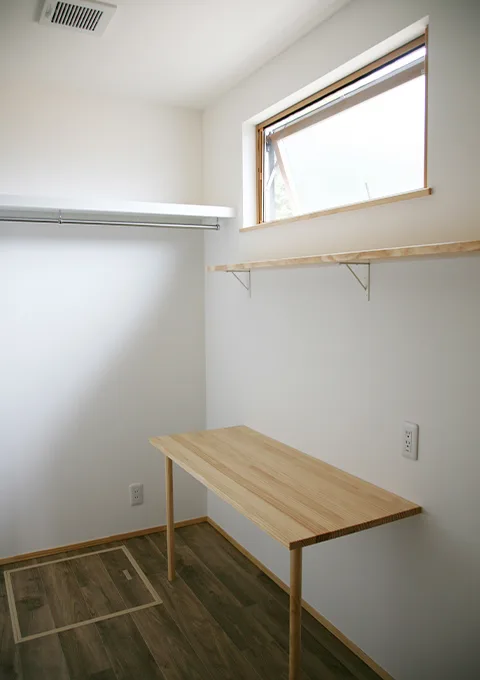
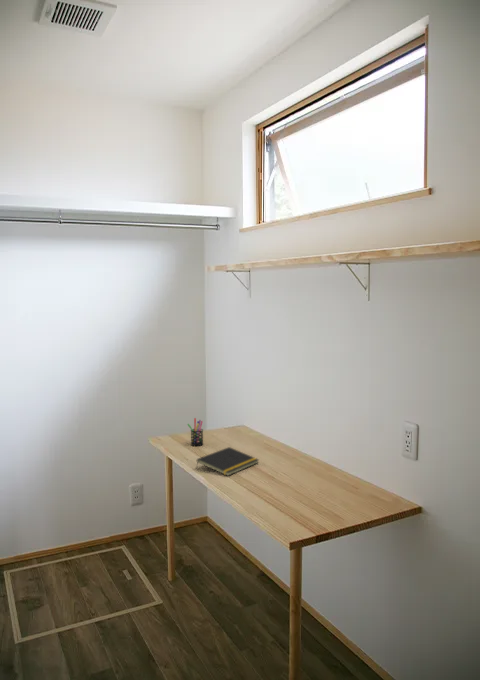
+ notepad (228, 460)
+ pen holder (195, 431)
